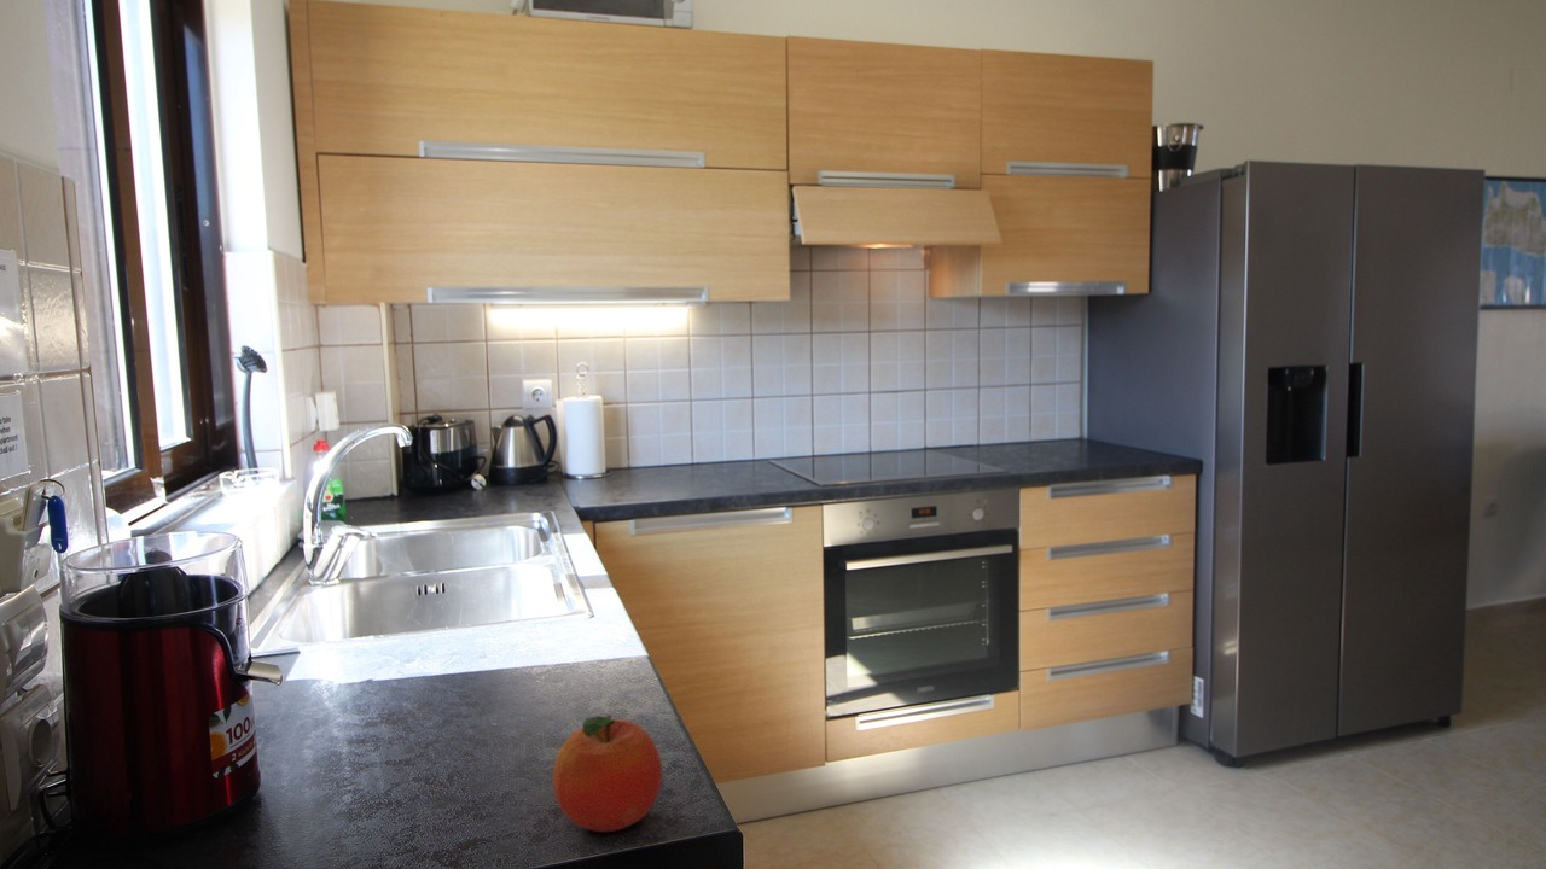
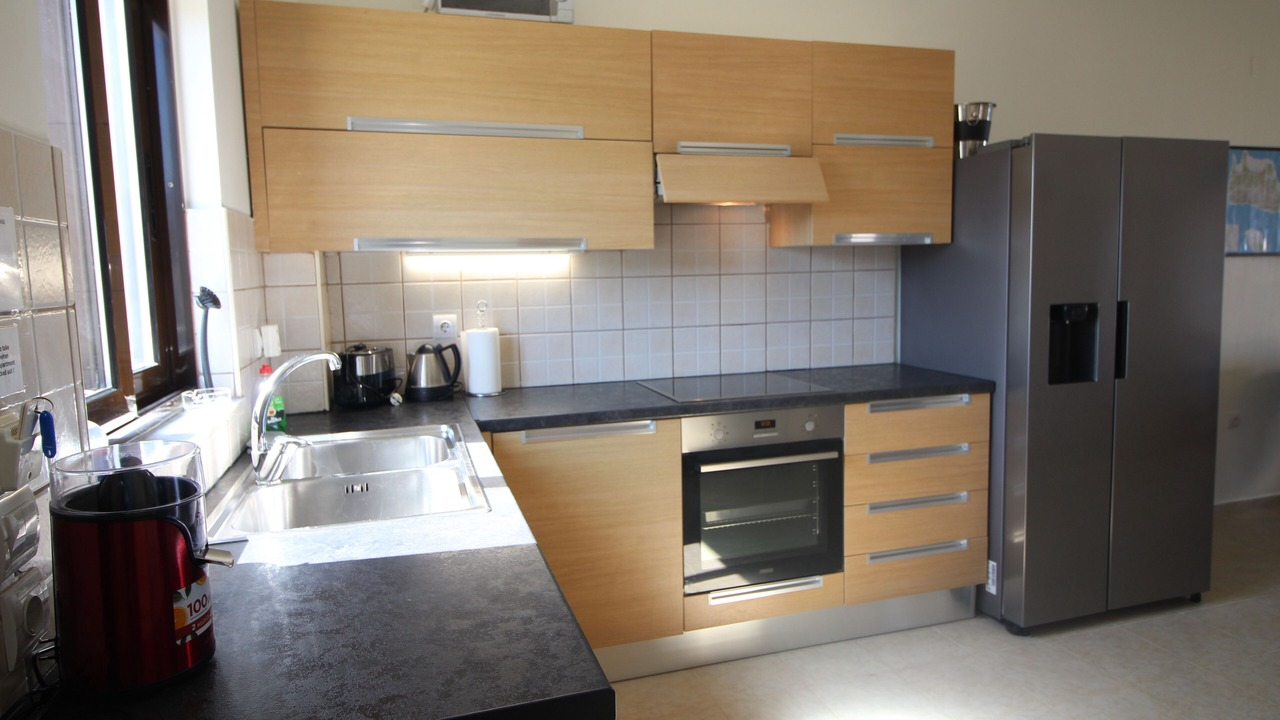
- fruit (608, 764)
